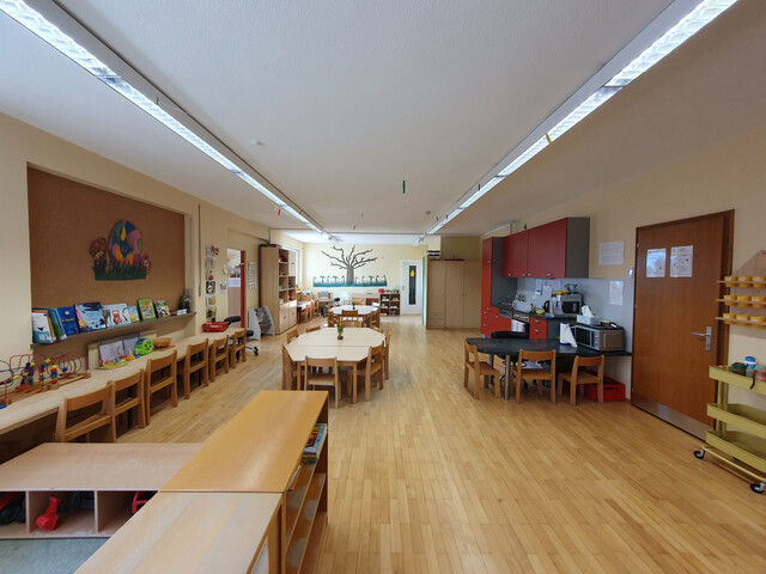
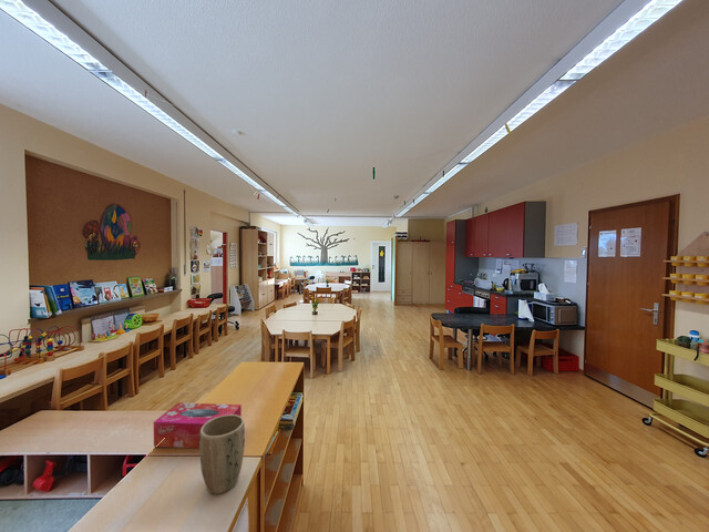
+ tissue box (199, 423)
+ plant pot (223, 453)
